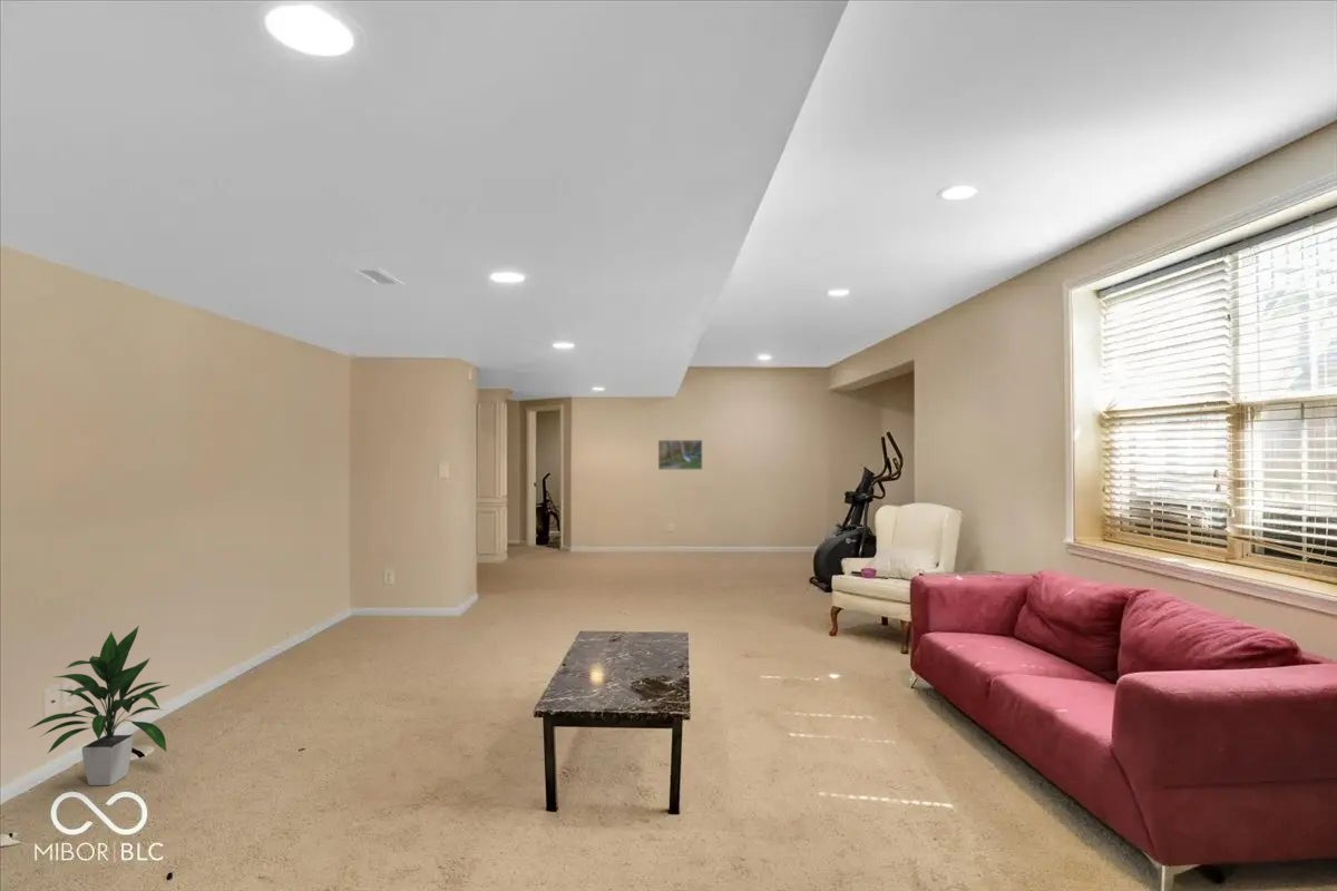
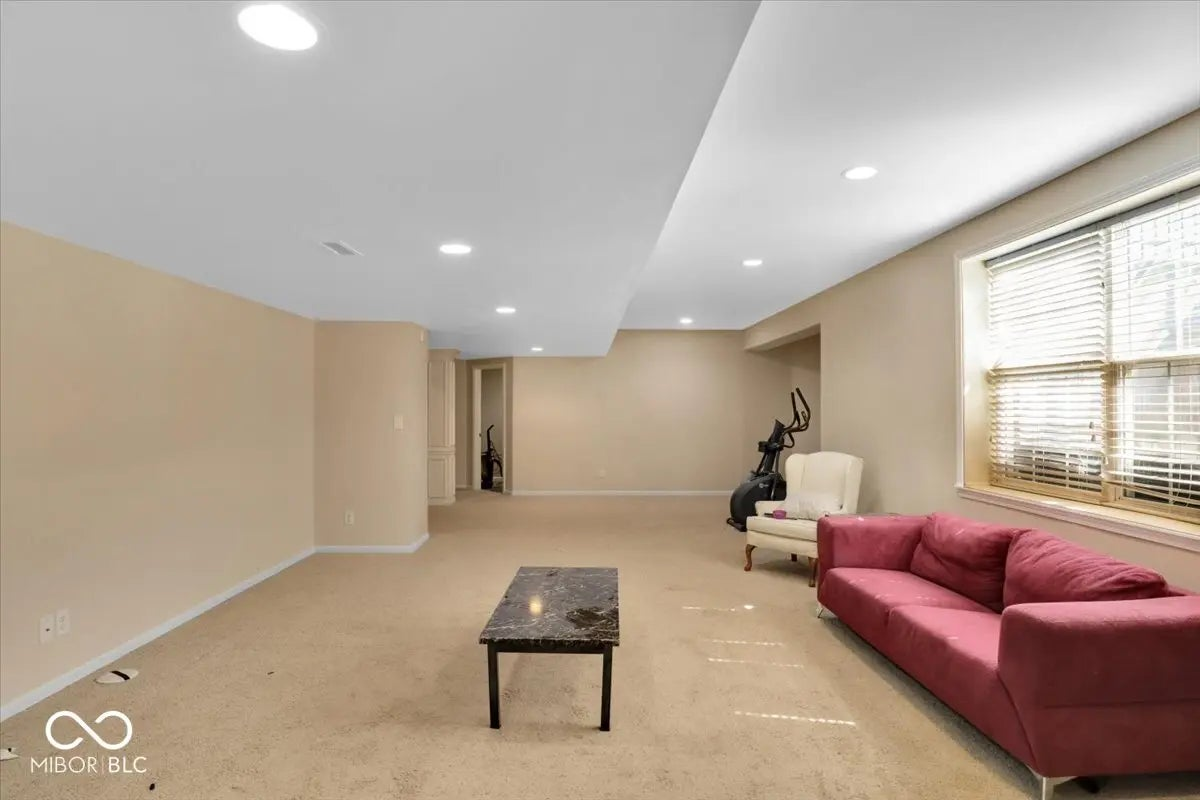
- indoor plant (110, 707)
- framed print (680, 454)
